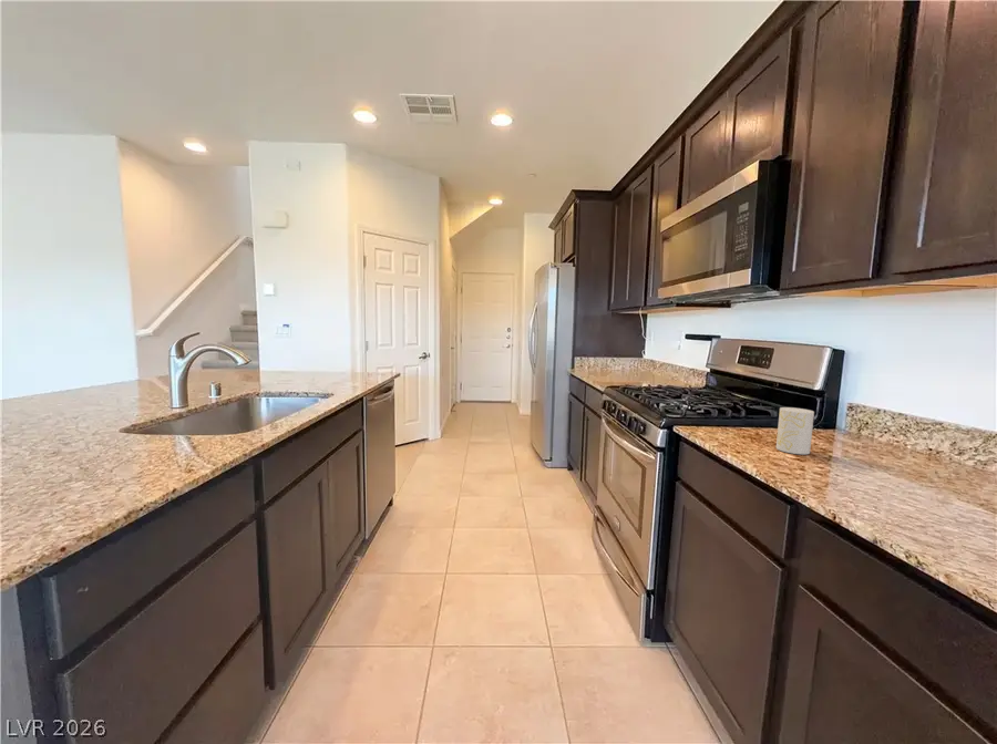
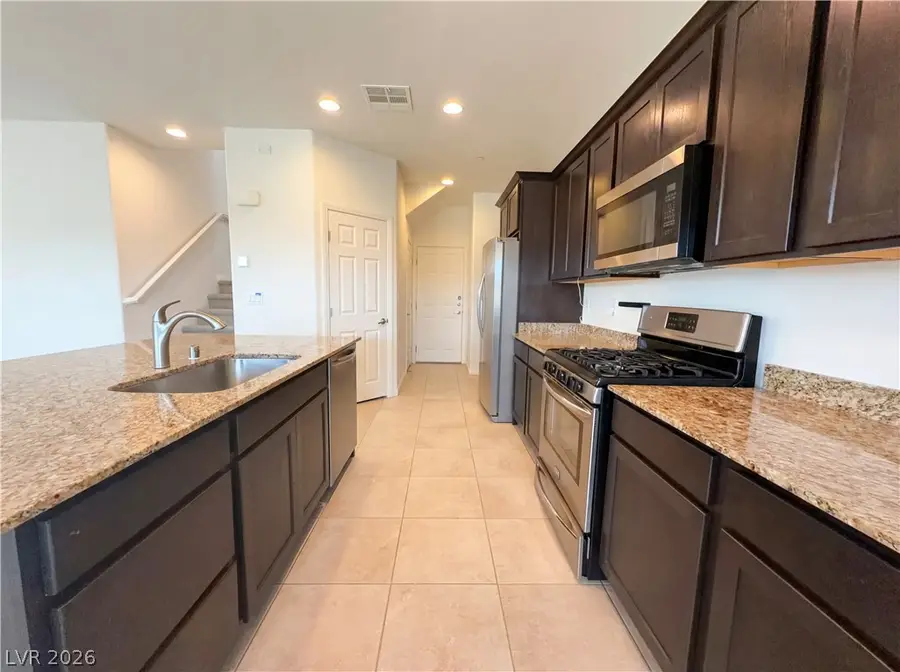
- cup (794, 430)
